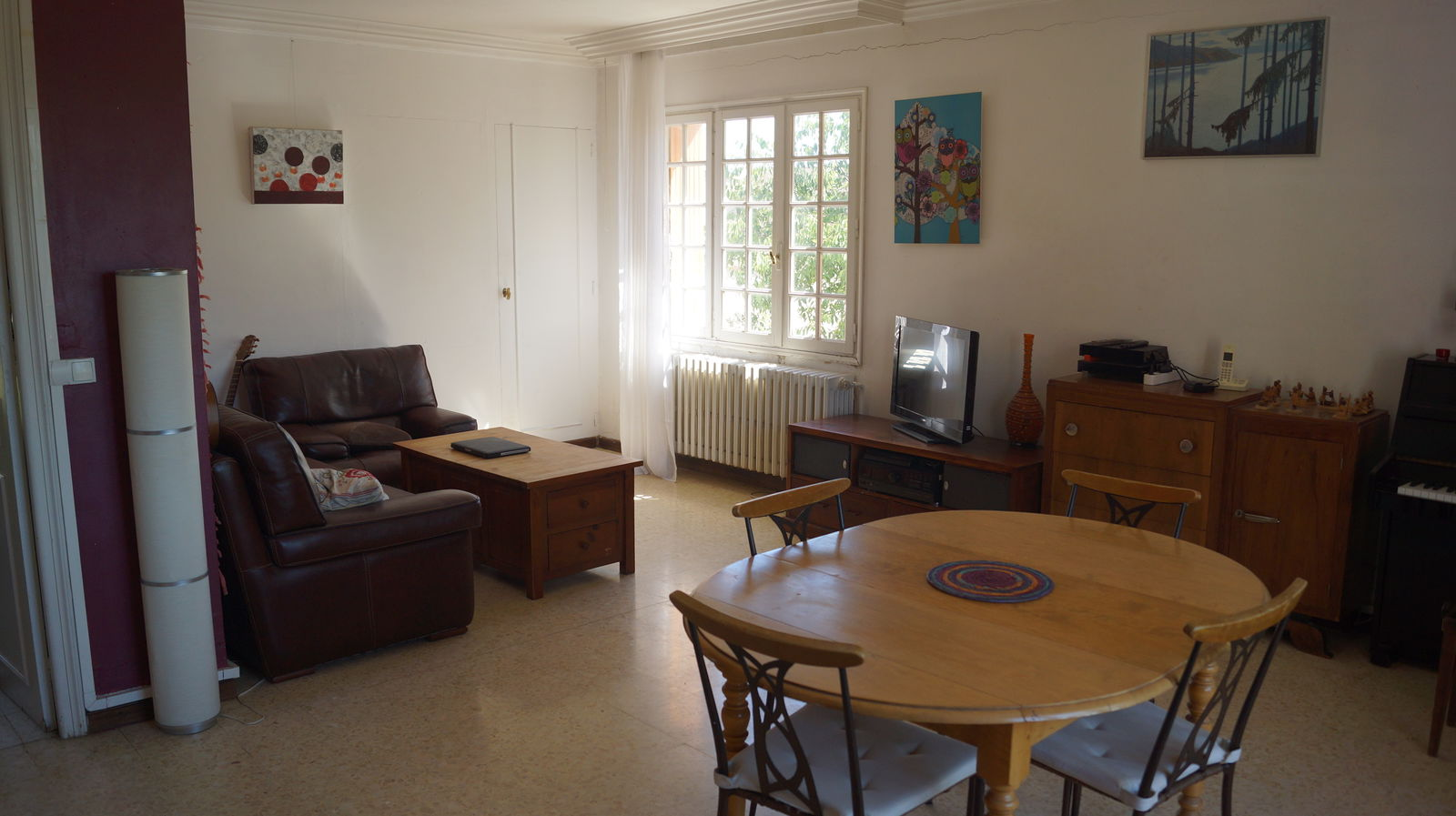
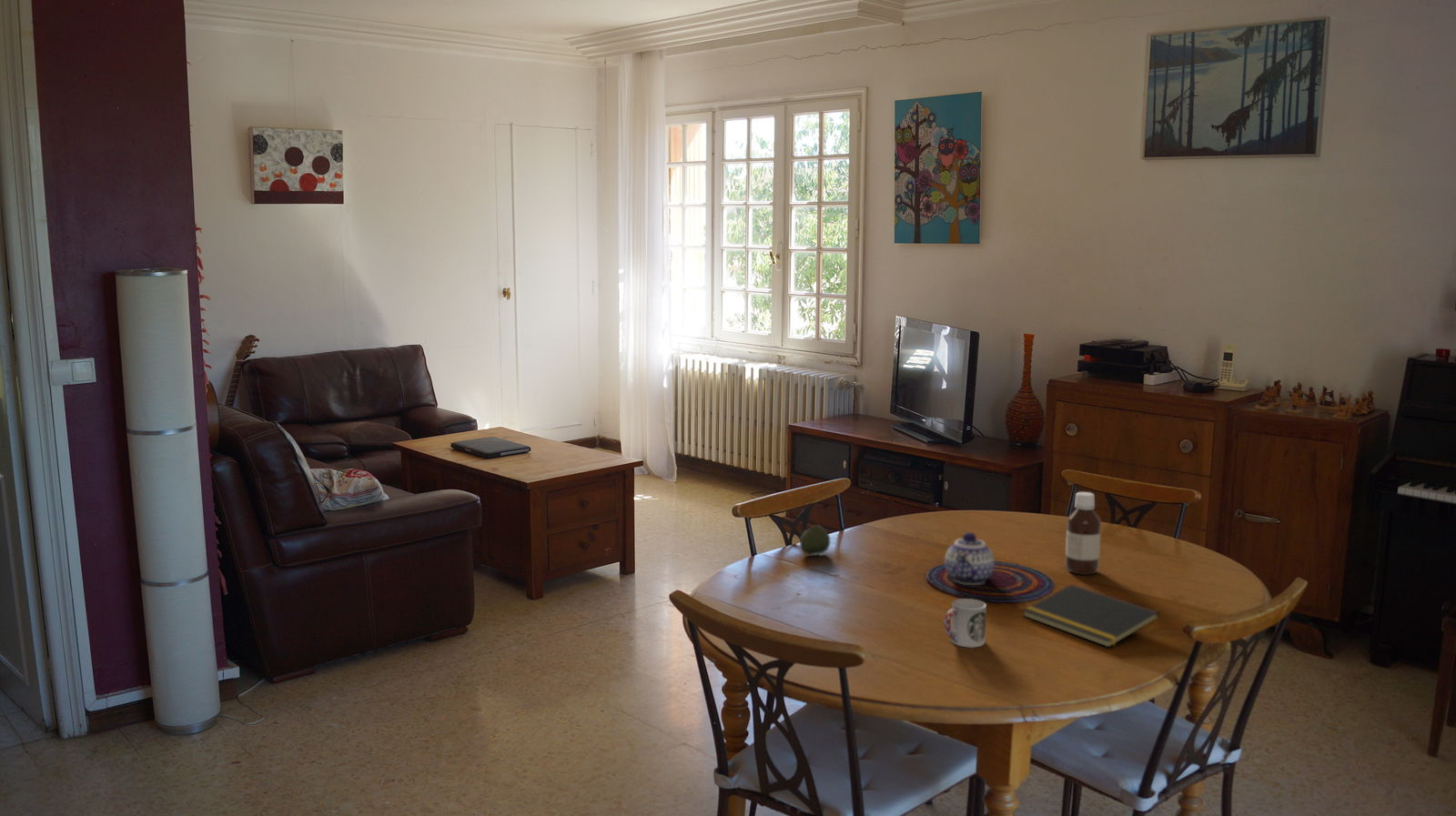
+ cup (963, 623)
+ fruit (814, 540)
+ teapot (969, 557)
+ bottle (1083, 532)
+ notepad (1089, 614)
